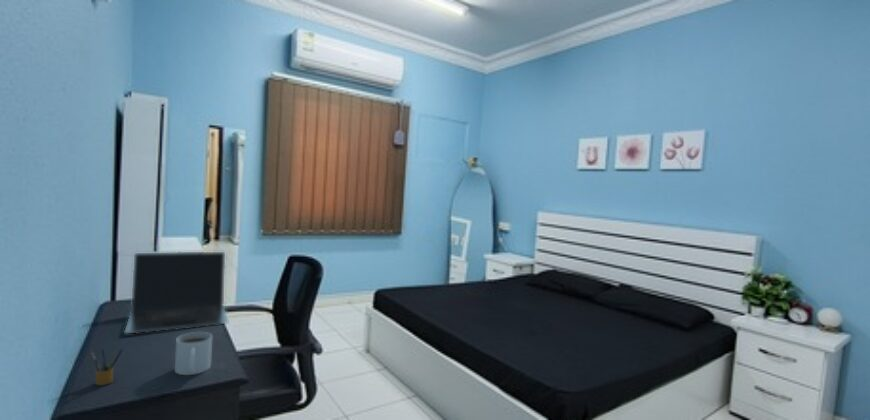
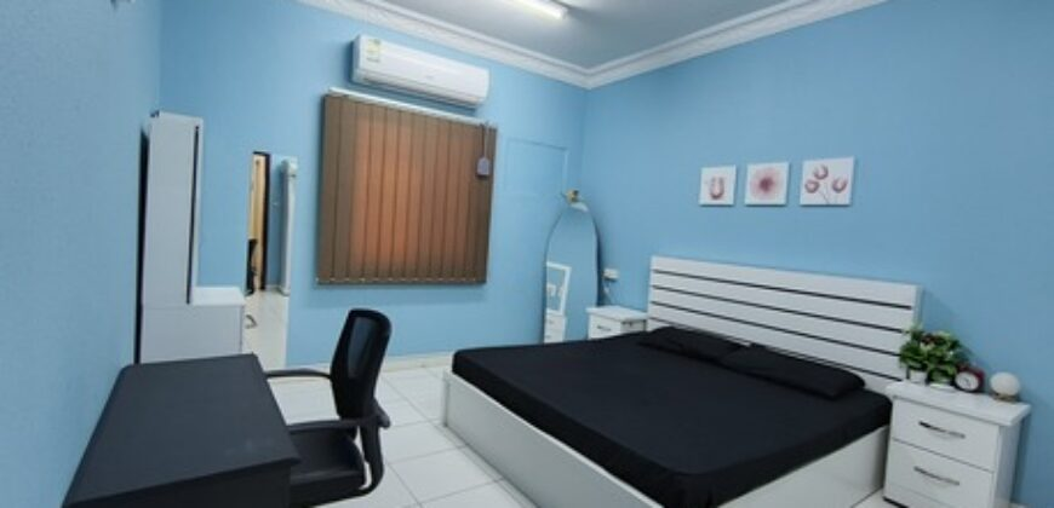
- laptop (180, 287)
- mug (193, 355)
- pencil box (105, 365)
